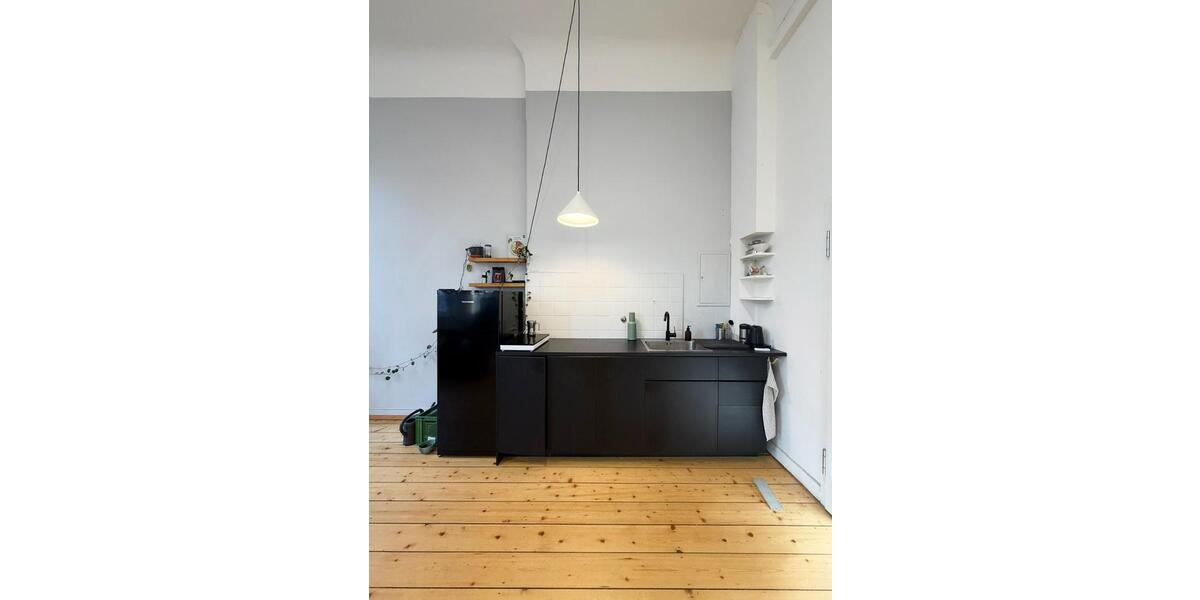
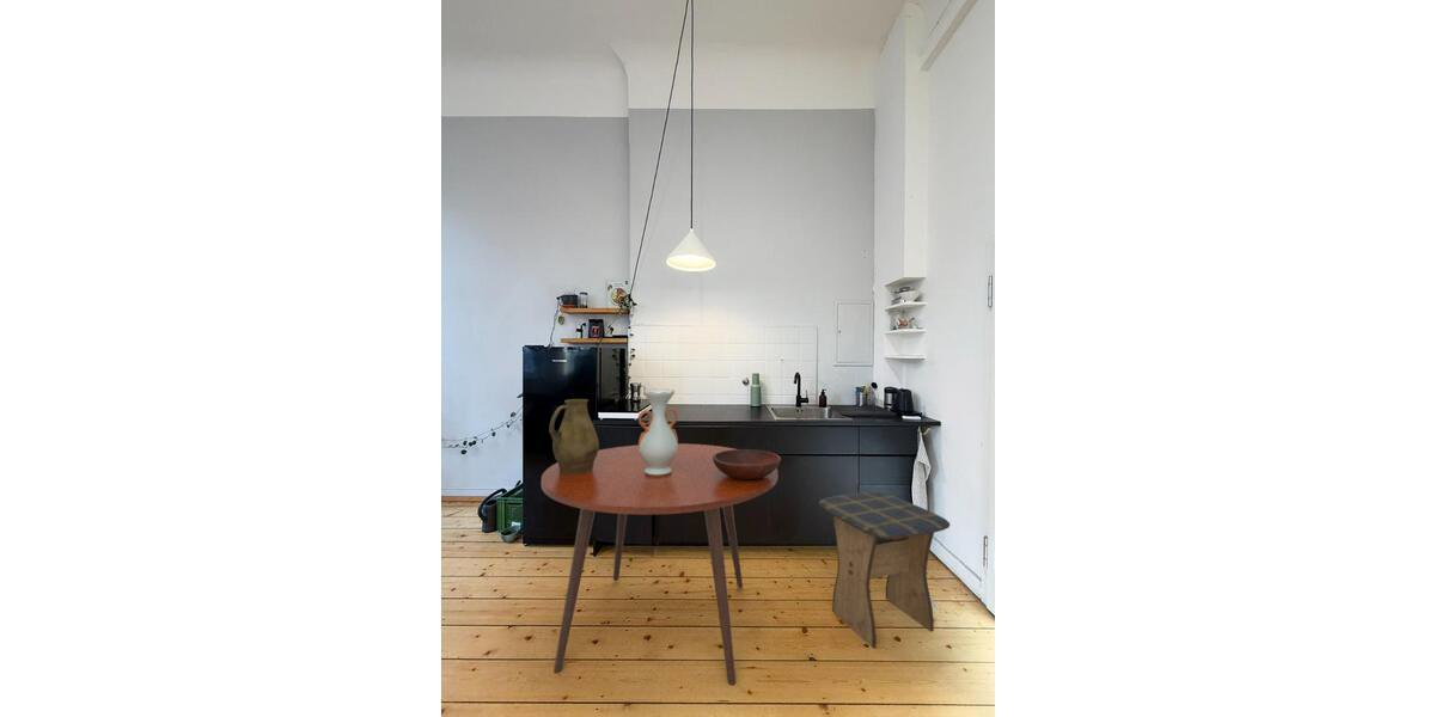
+ dining table (662, 513)
+ vase (658, 430)
+ stool (879, 564)
+ wooden bowl (746, 465)
+ pitcher (573, 435)
